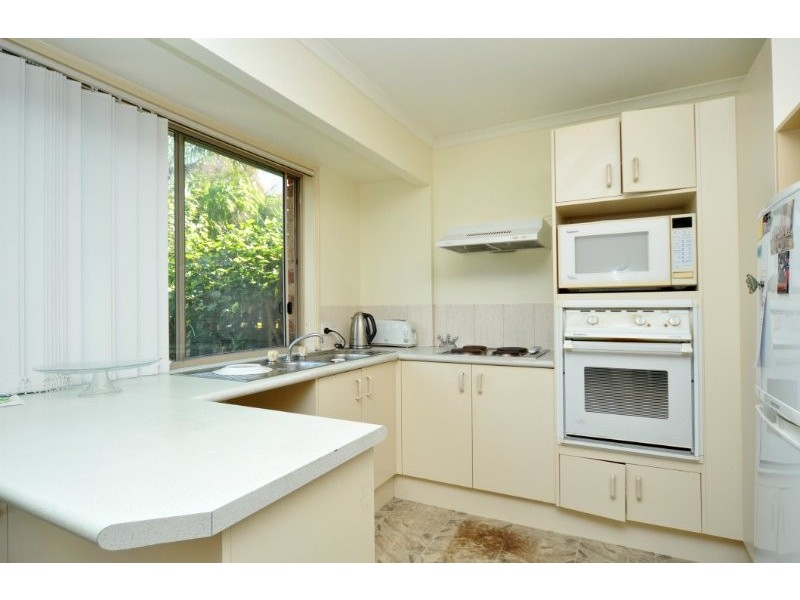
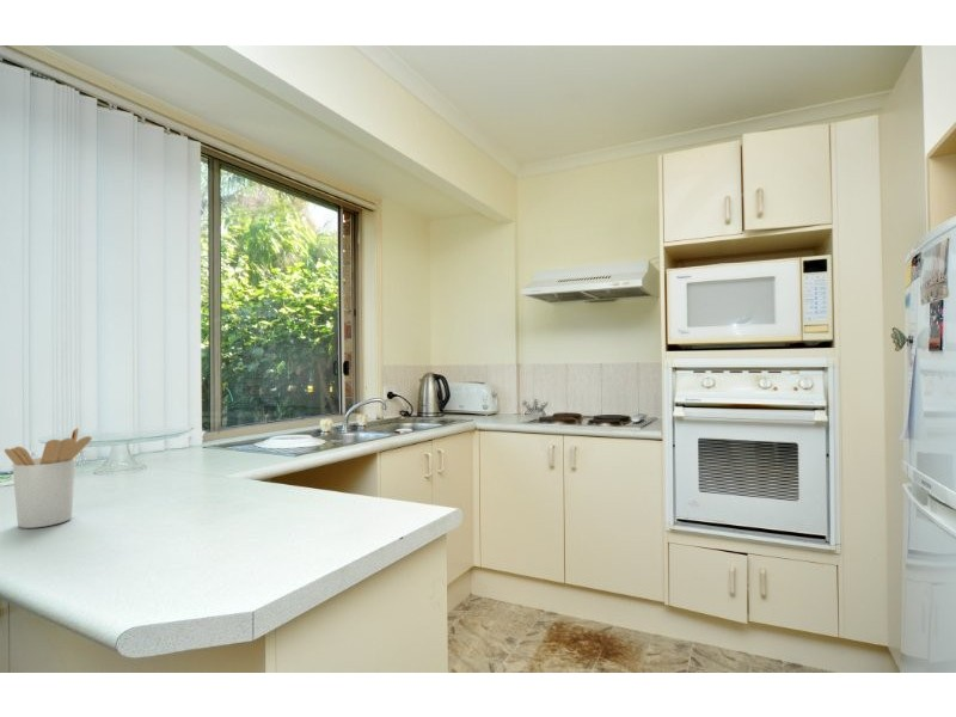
+ utensil holder (53, 477)
